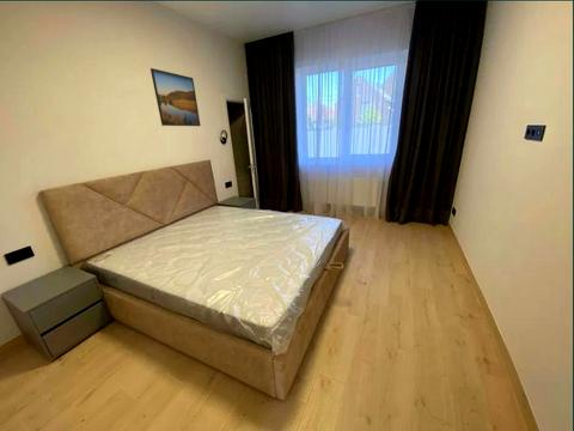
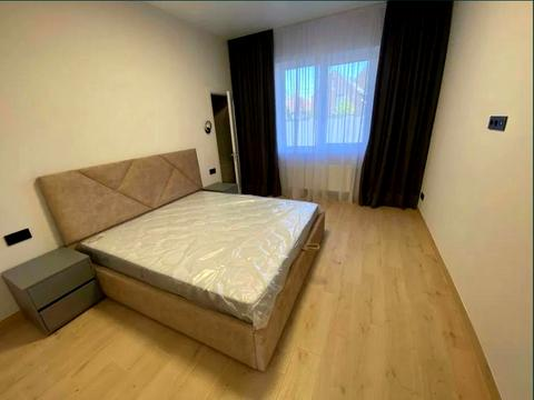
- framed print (178, 99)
